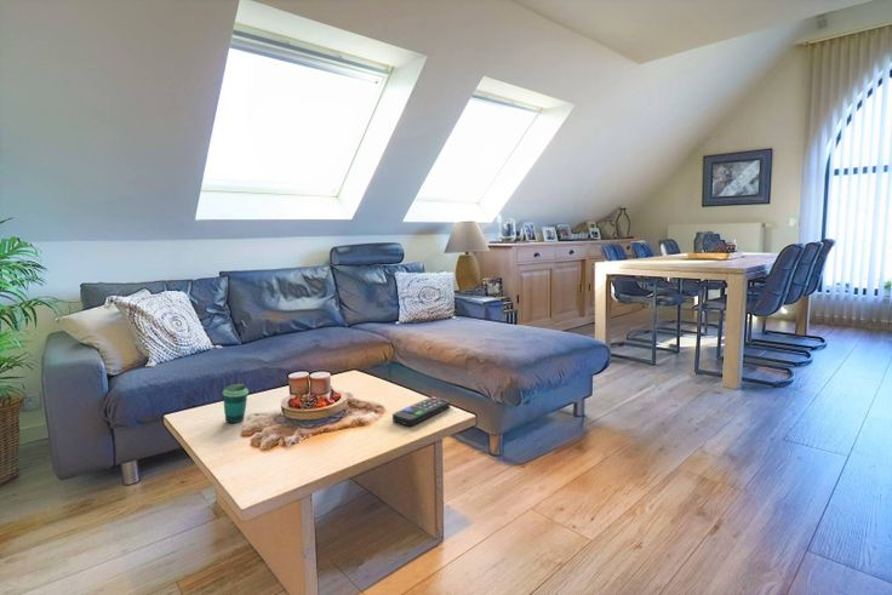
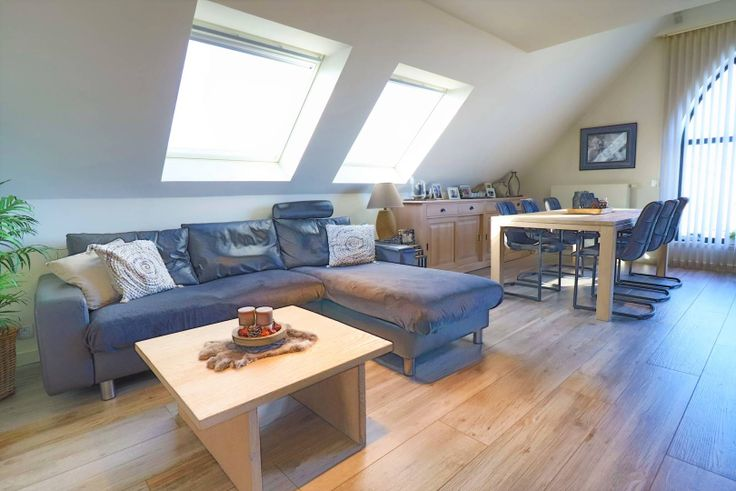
- remote control (422, 410)
- cup (236, 404)
